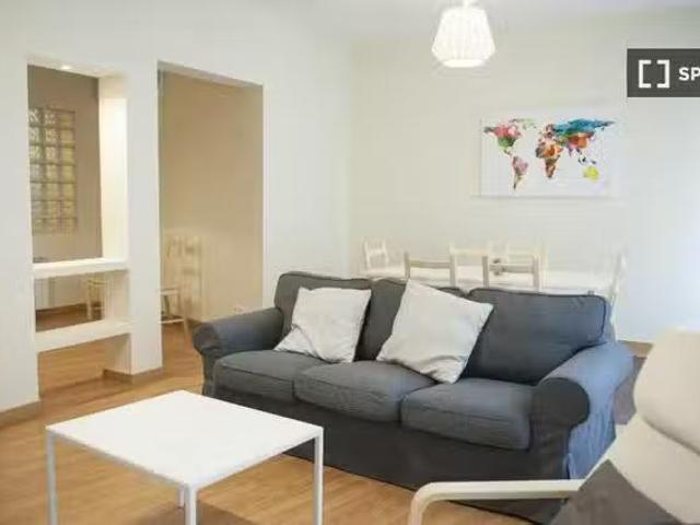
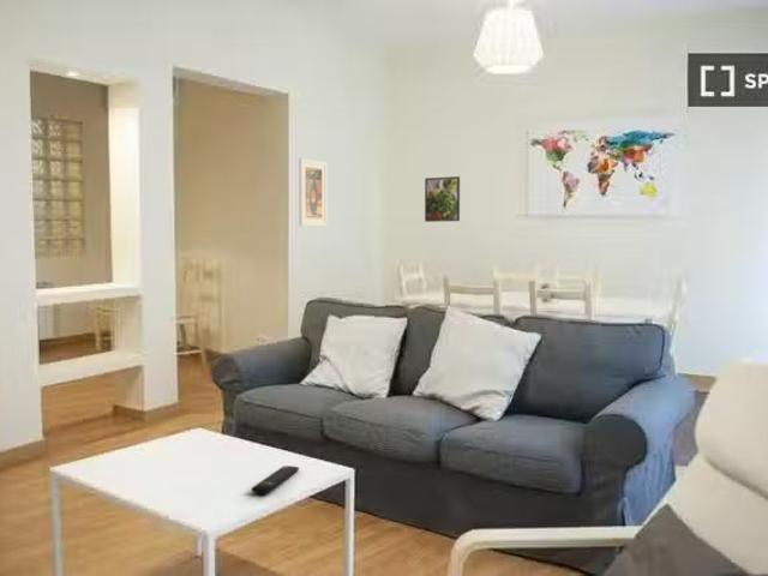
+ remote control (276, 479)
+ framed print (442, 199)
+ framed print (313, 193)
